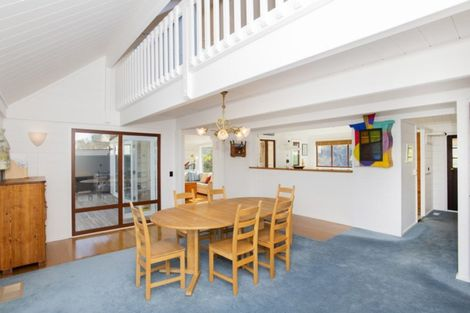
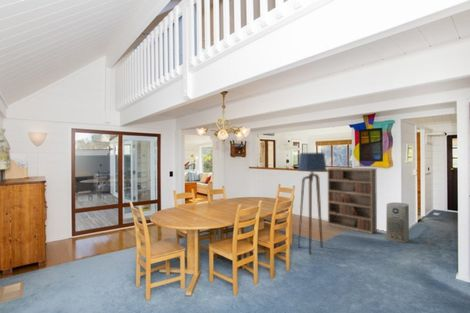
+ bookshelf (350, 197)
+ air purifier (398, 221)
+ floor lamp (311, 200)
